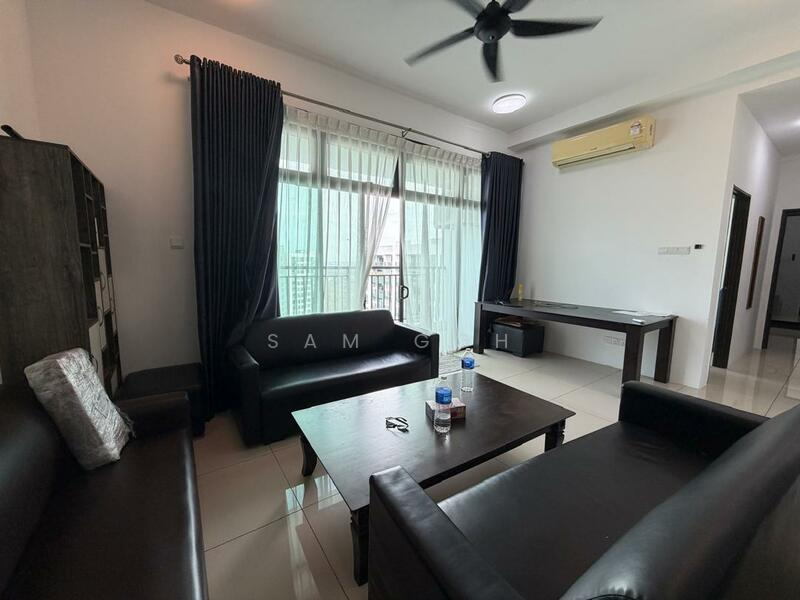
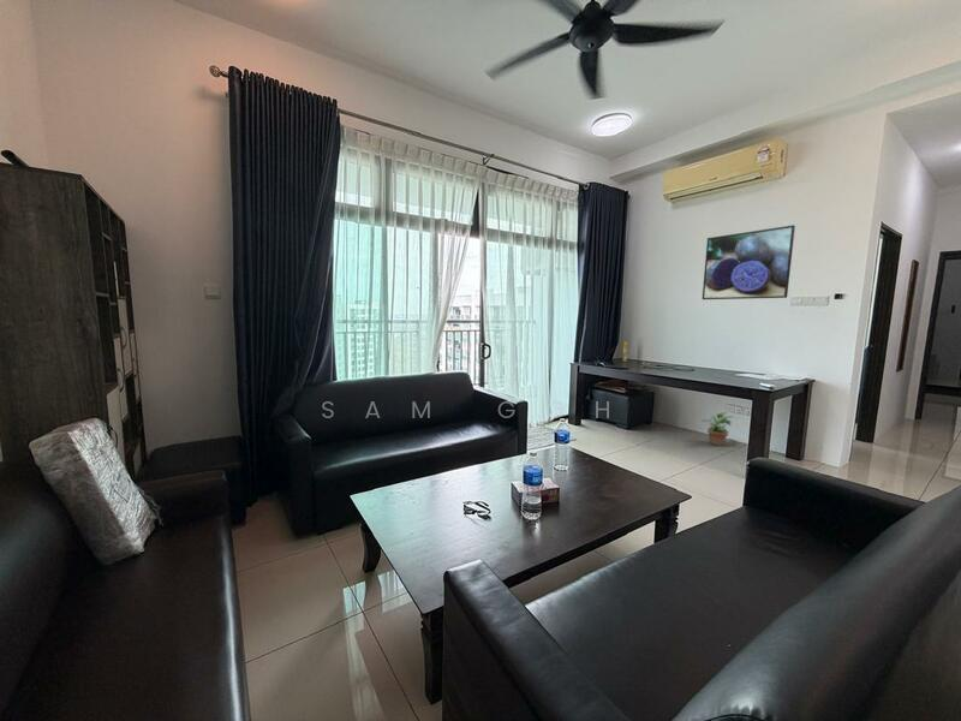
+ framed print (744, 266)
+ potted plant (716, 427)
